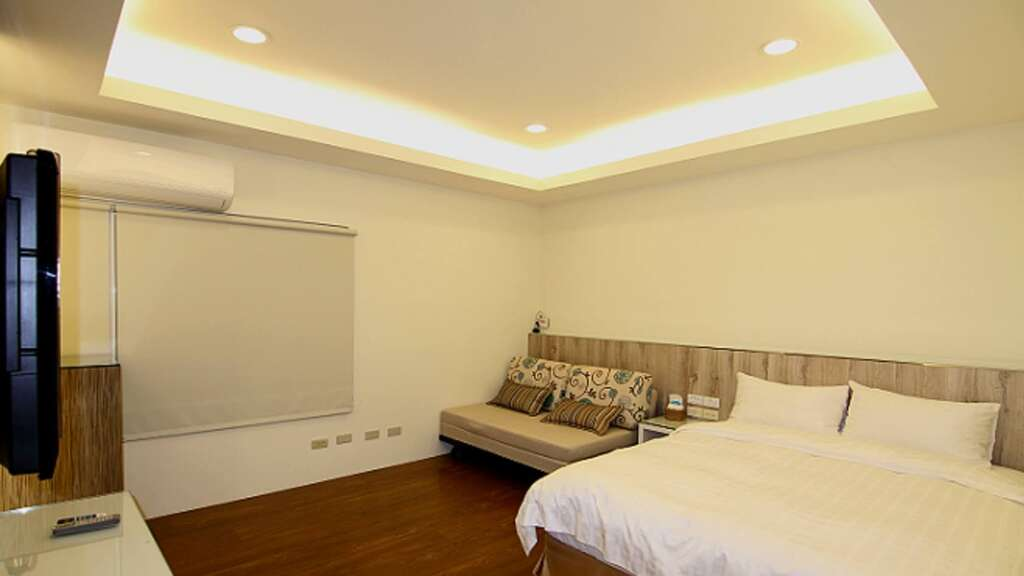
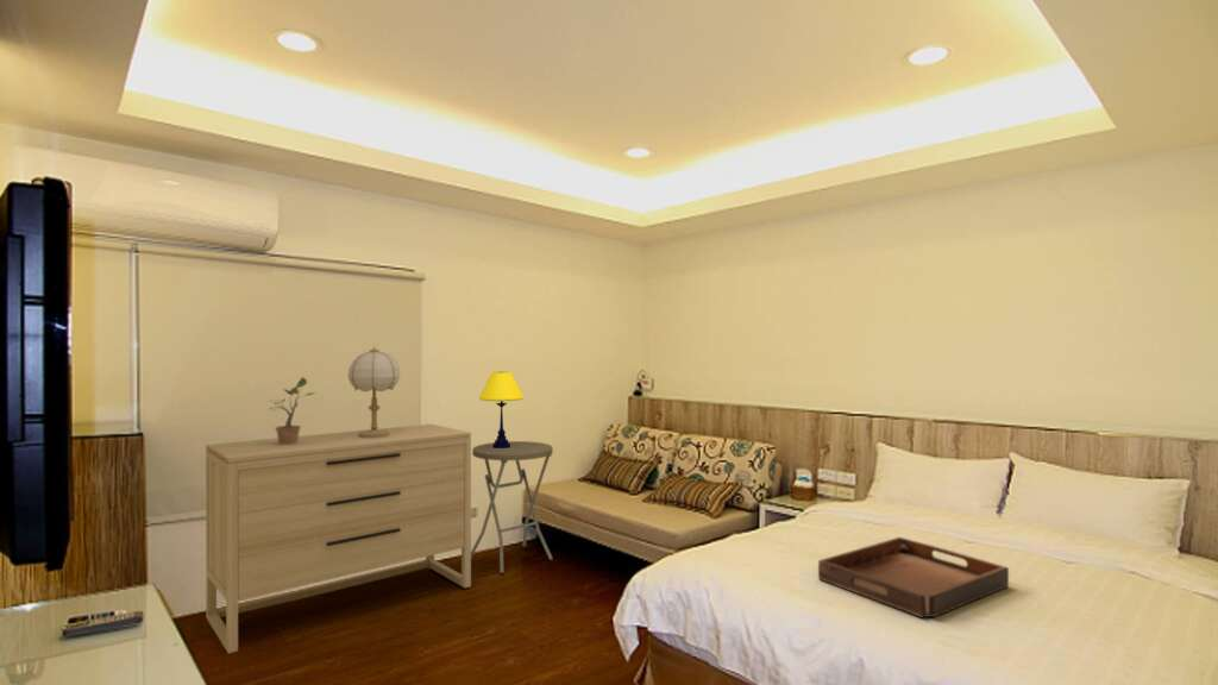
+ table lamp (373, 390)
+ potted plant (288, 410)
+ serving tray (911, 572)
+ table lamp (501, 409)
+ dresser (347, 520)
+ side table (528, 499)
